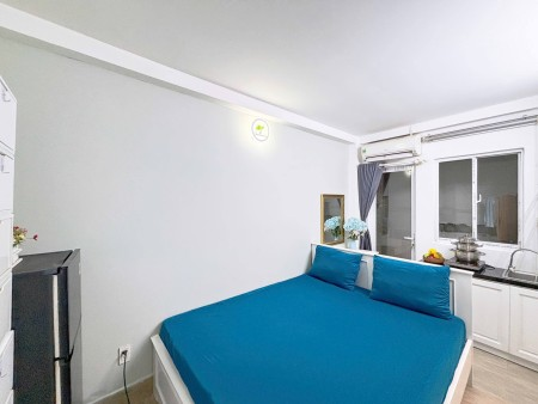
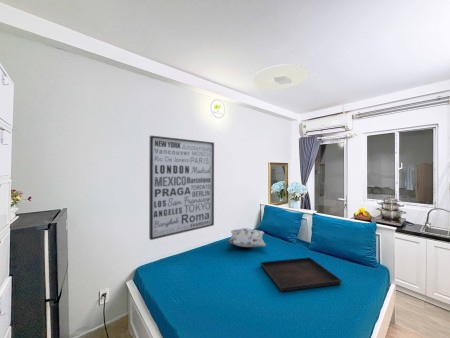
+ wall art (185, 185)
+ decorative pillow (246, 237)
+ serving tray (297, 272)
+ ceiling light (279, 76)
